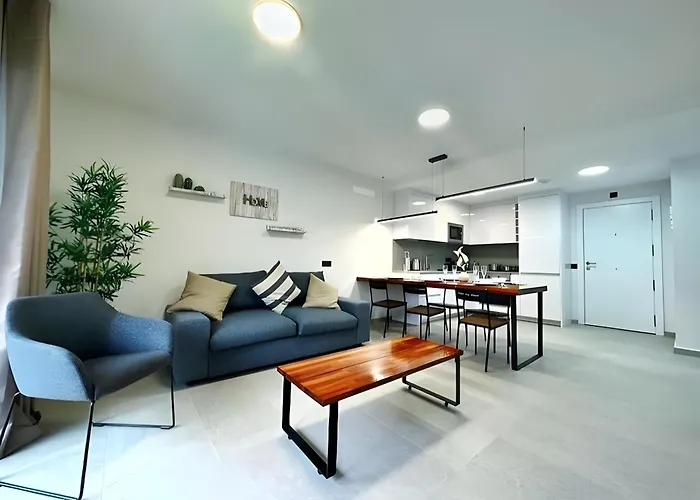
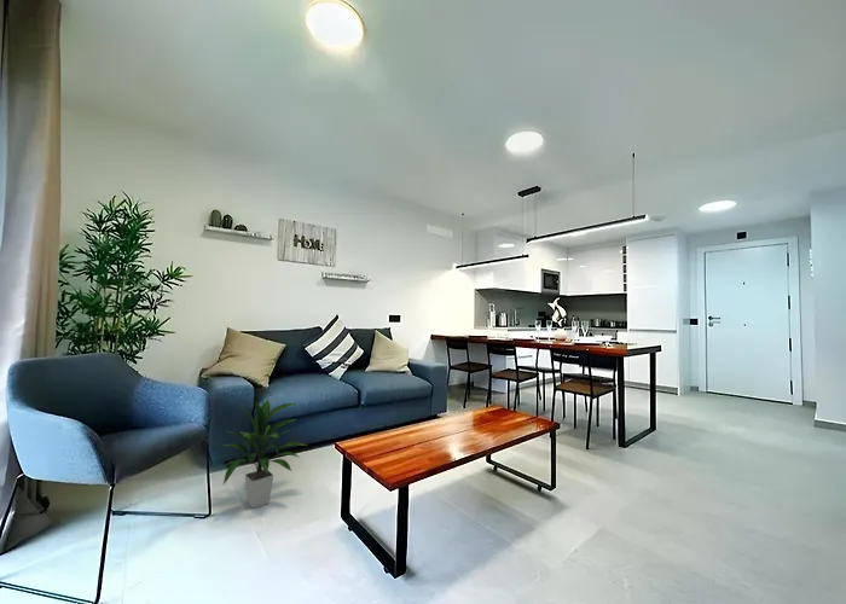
+ indoor plant (261, 448)
